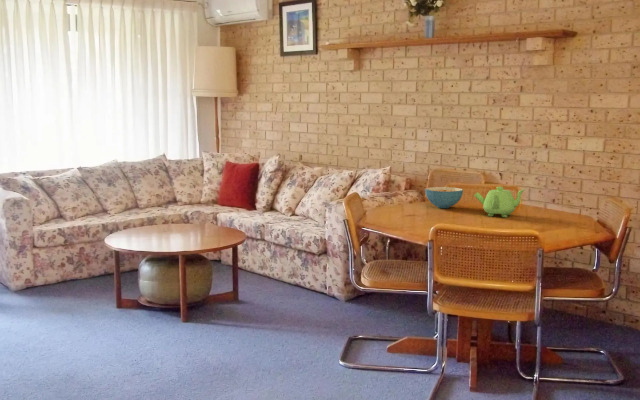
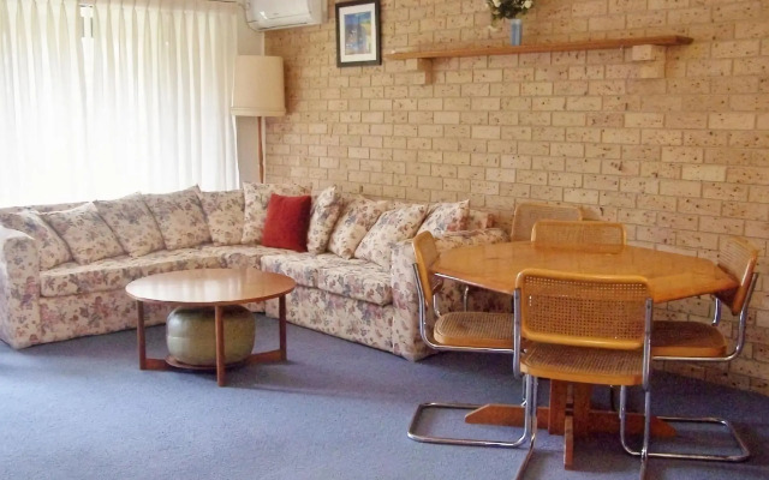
- cereal bowl (443, 198)
- teapot (499, 201)
